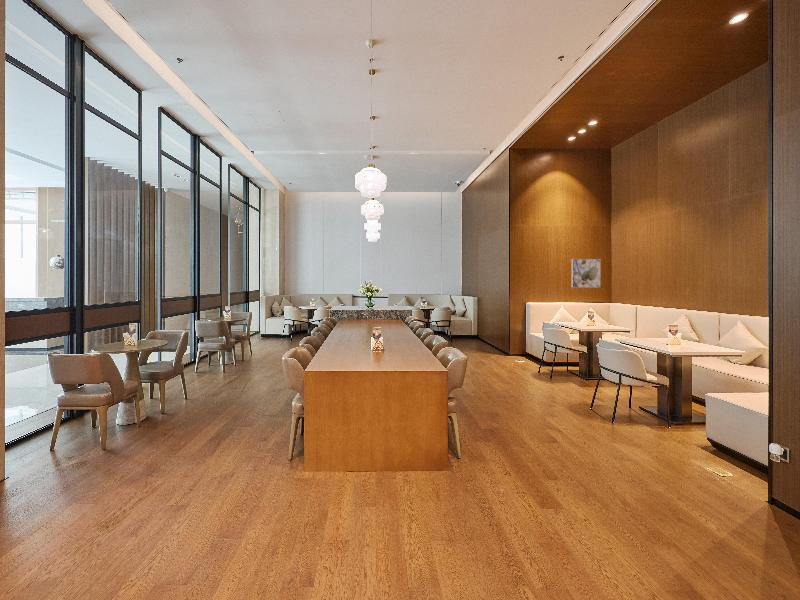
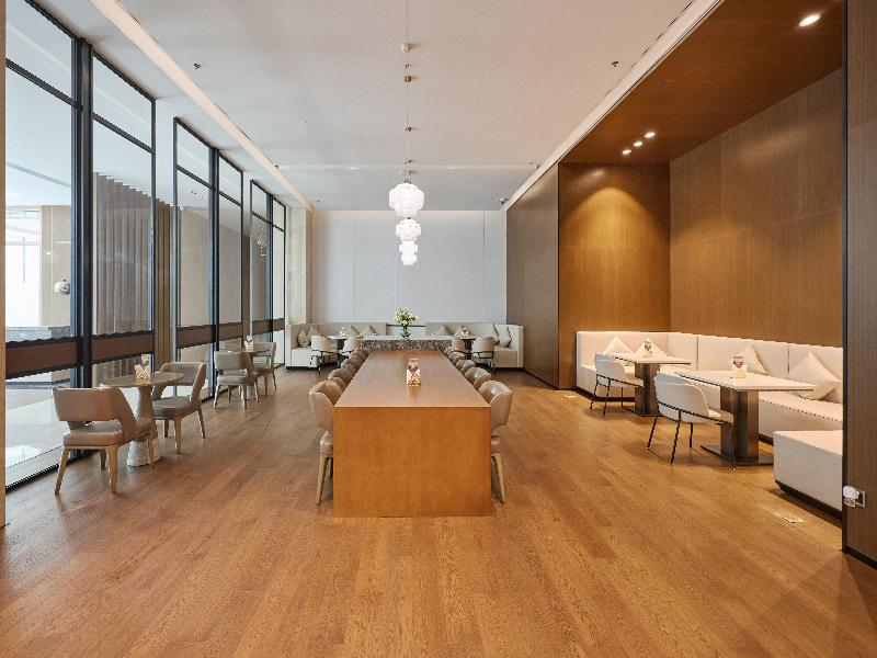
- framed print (586, 273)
